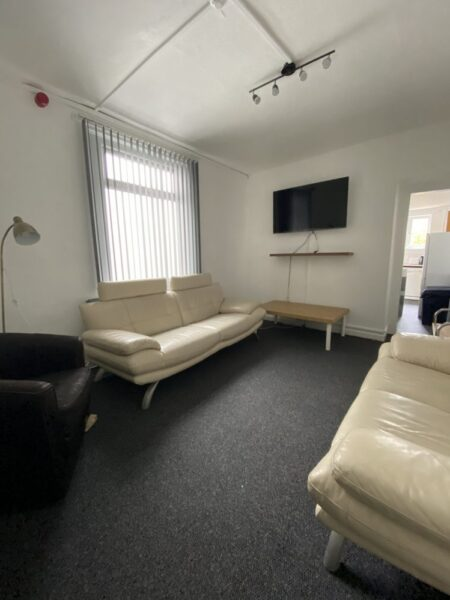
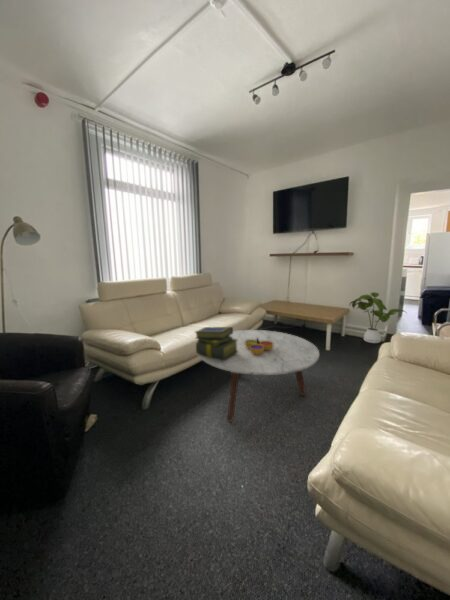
+ decorative bowl (260, 344)
+ stack of books (215, 340)
+ house plant (373, 317)
+ coffee table (255, 370)
